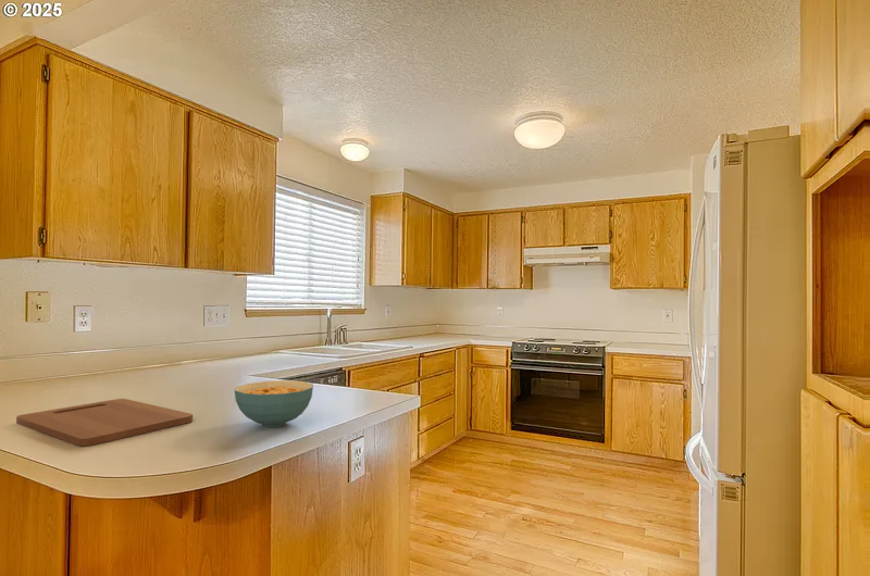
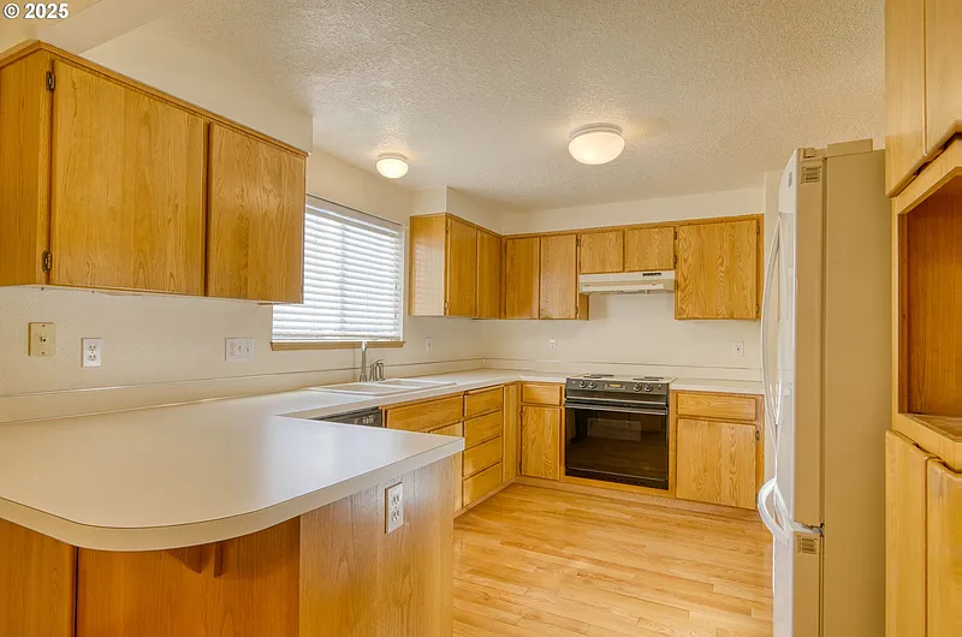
- cereal bowl (274, 405)
- cutting board (105, 418)
